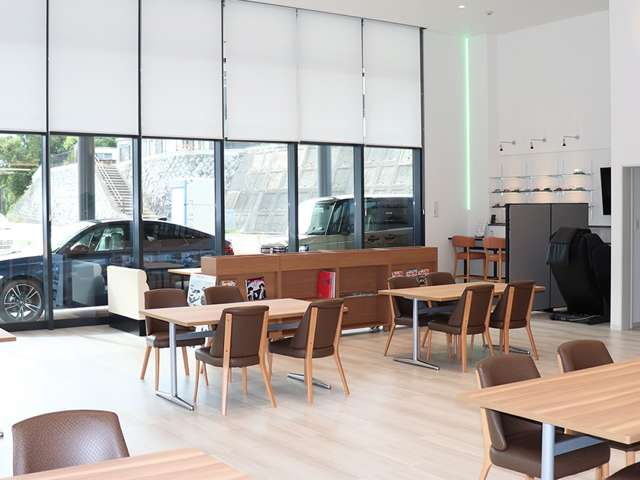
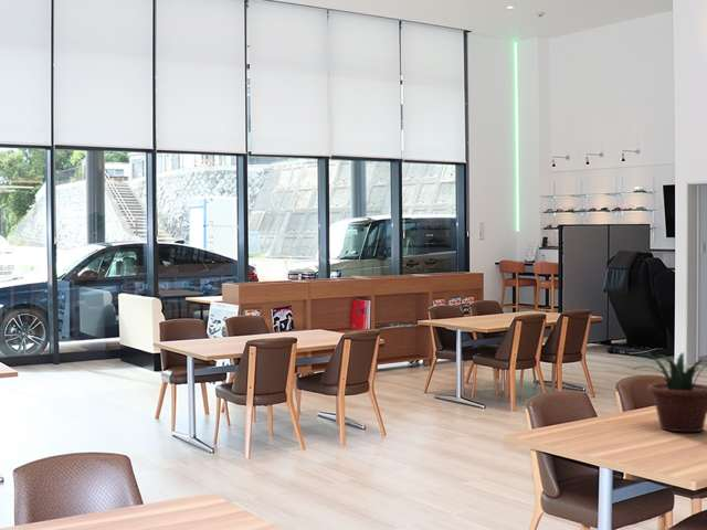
+ potted plant (674, 392)
